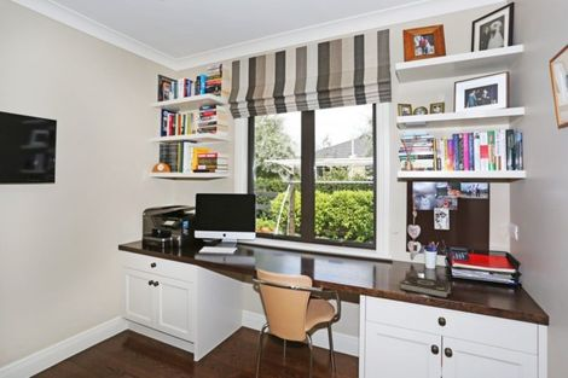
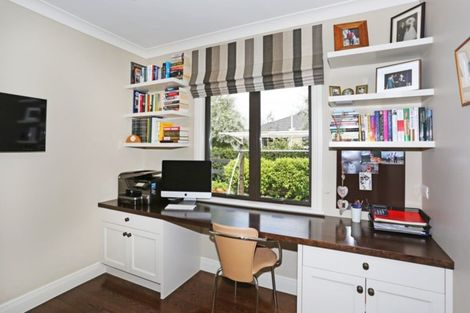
- book (425, 285)
